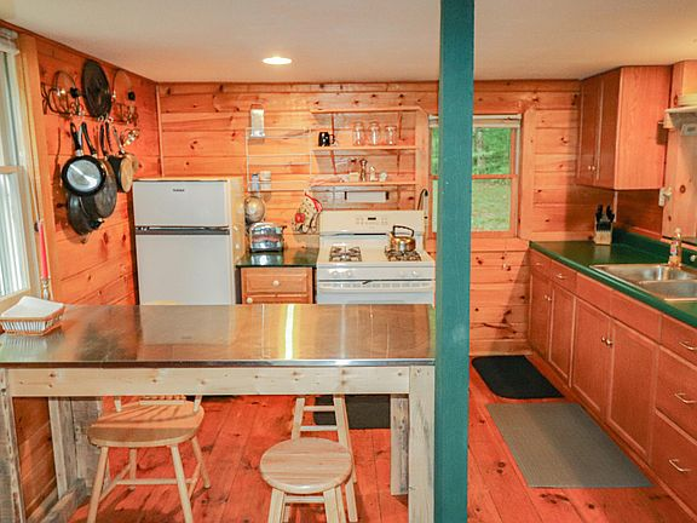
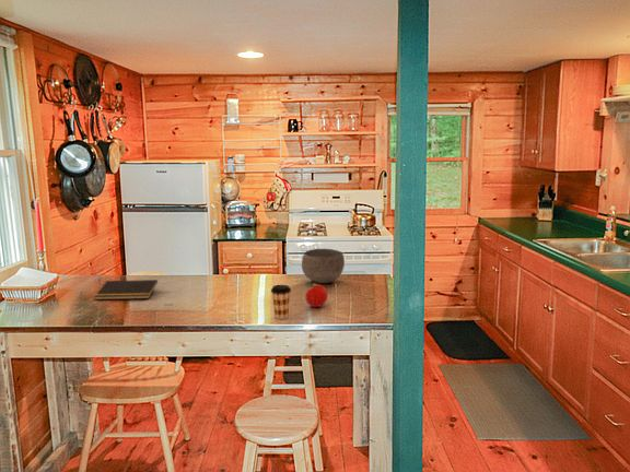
+ notepad (127, 288)
+ fruit (316, 294)
+ coffee cup (281, 302)
+ bowl (323, 267)
